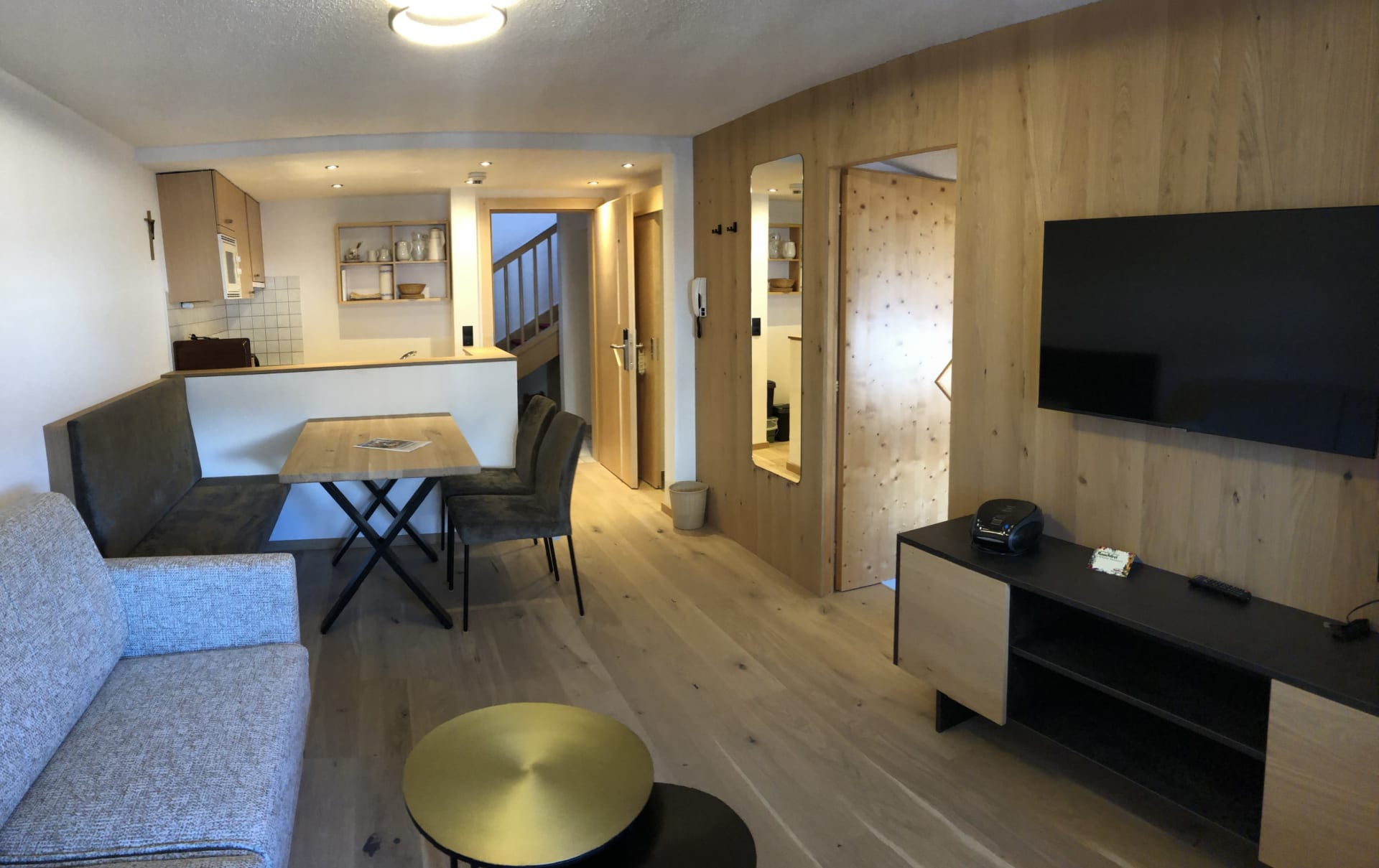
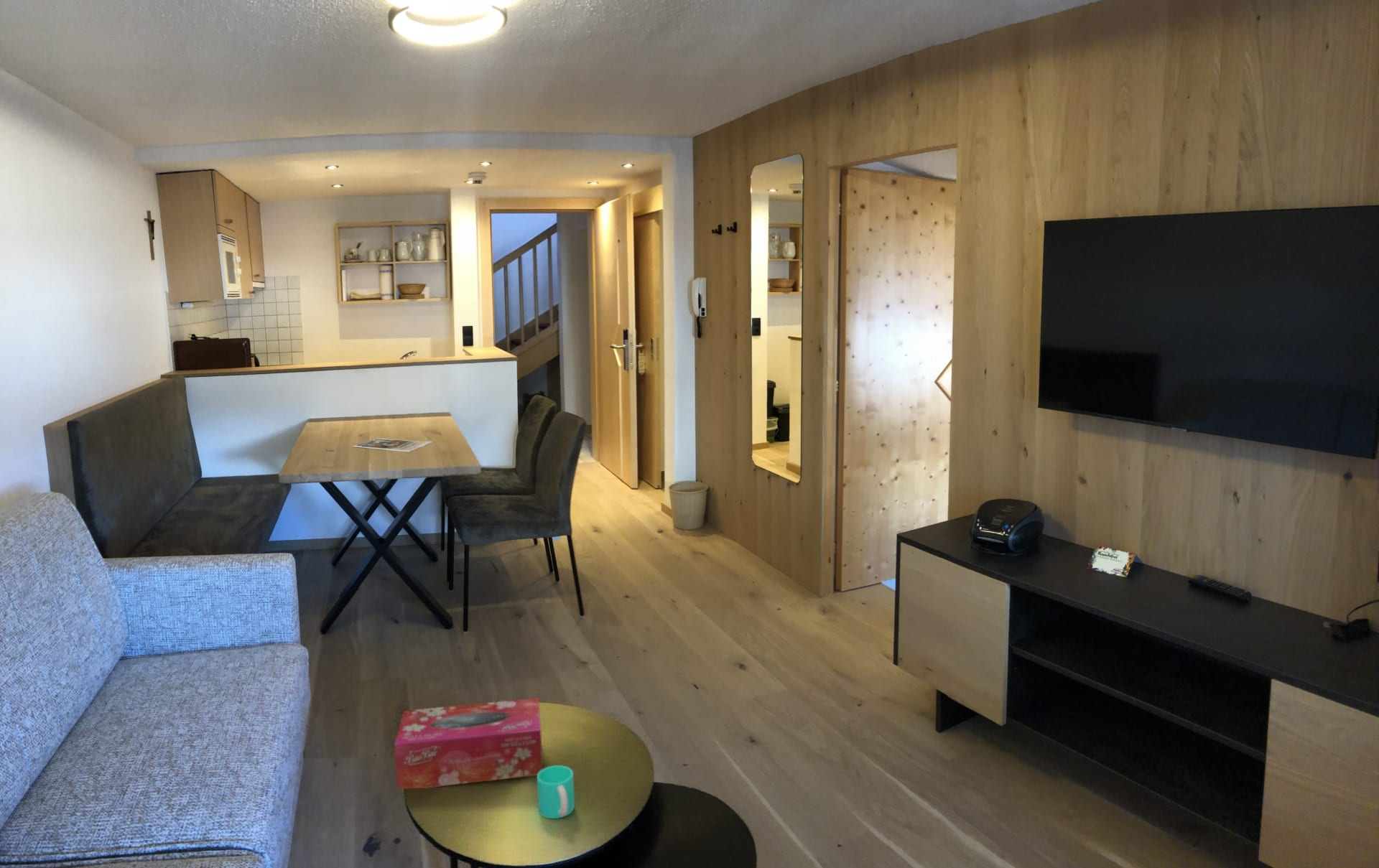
+ tissue box (471, 742)
+ cup (557, 795)
